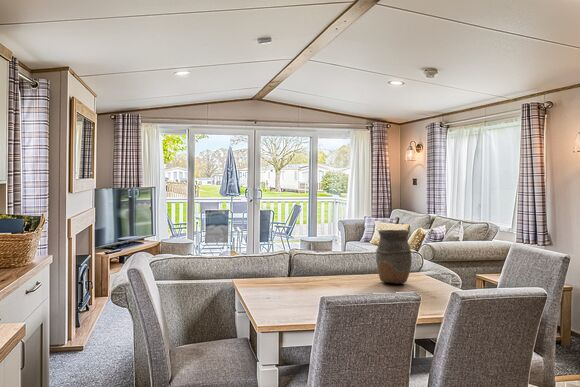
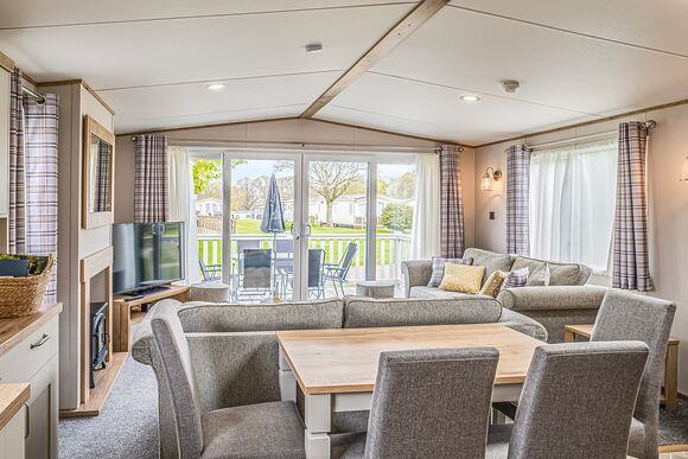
- vase (393, 256)
